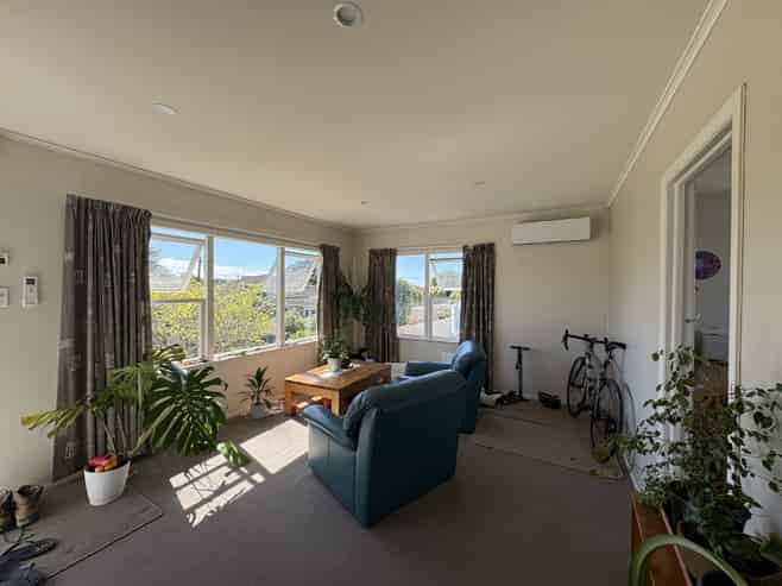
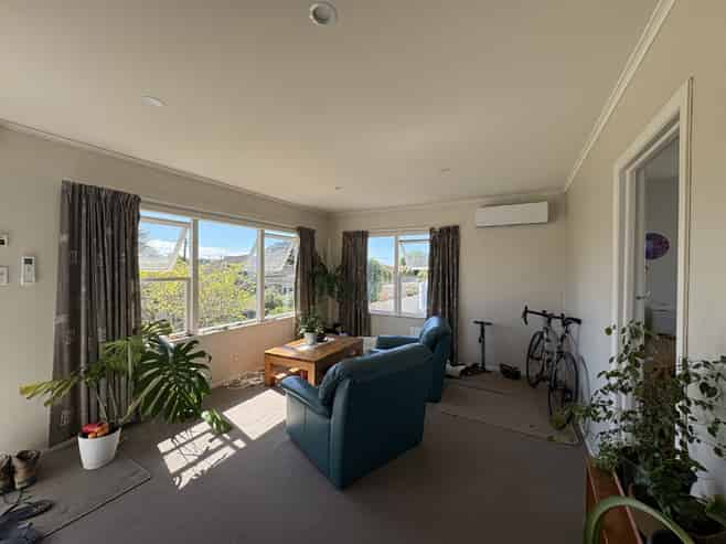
- indoor plant (258, 392)
